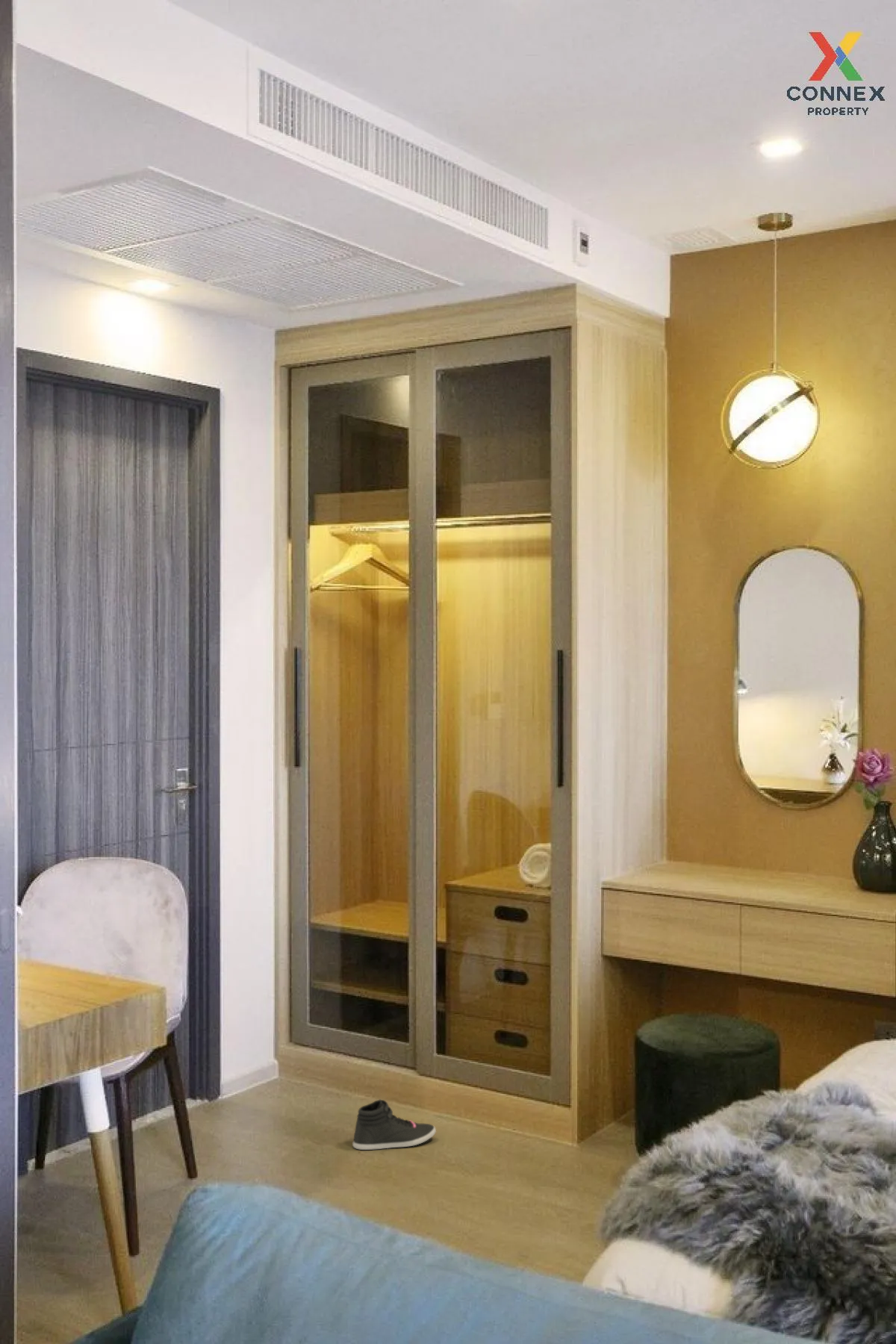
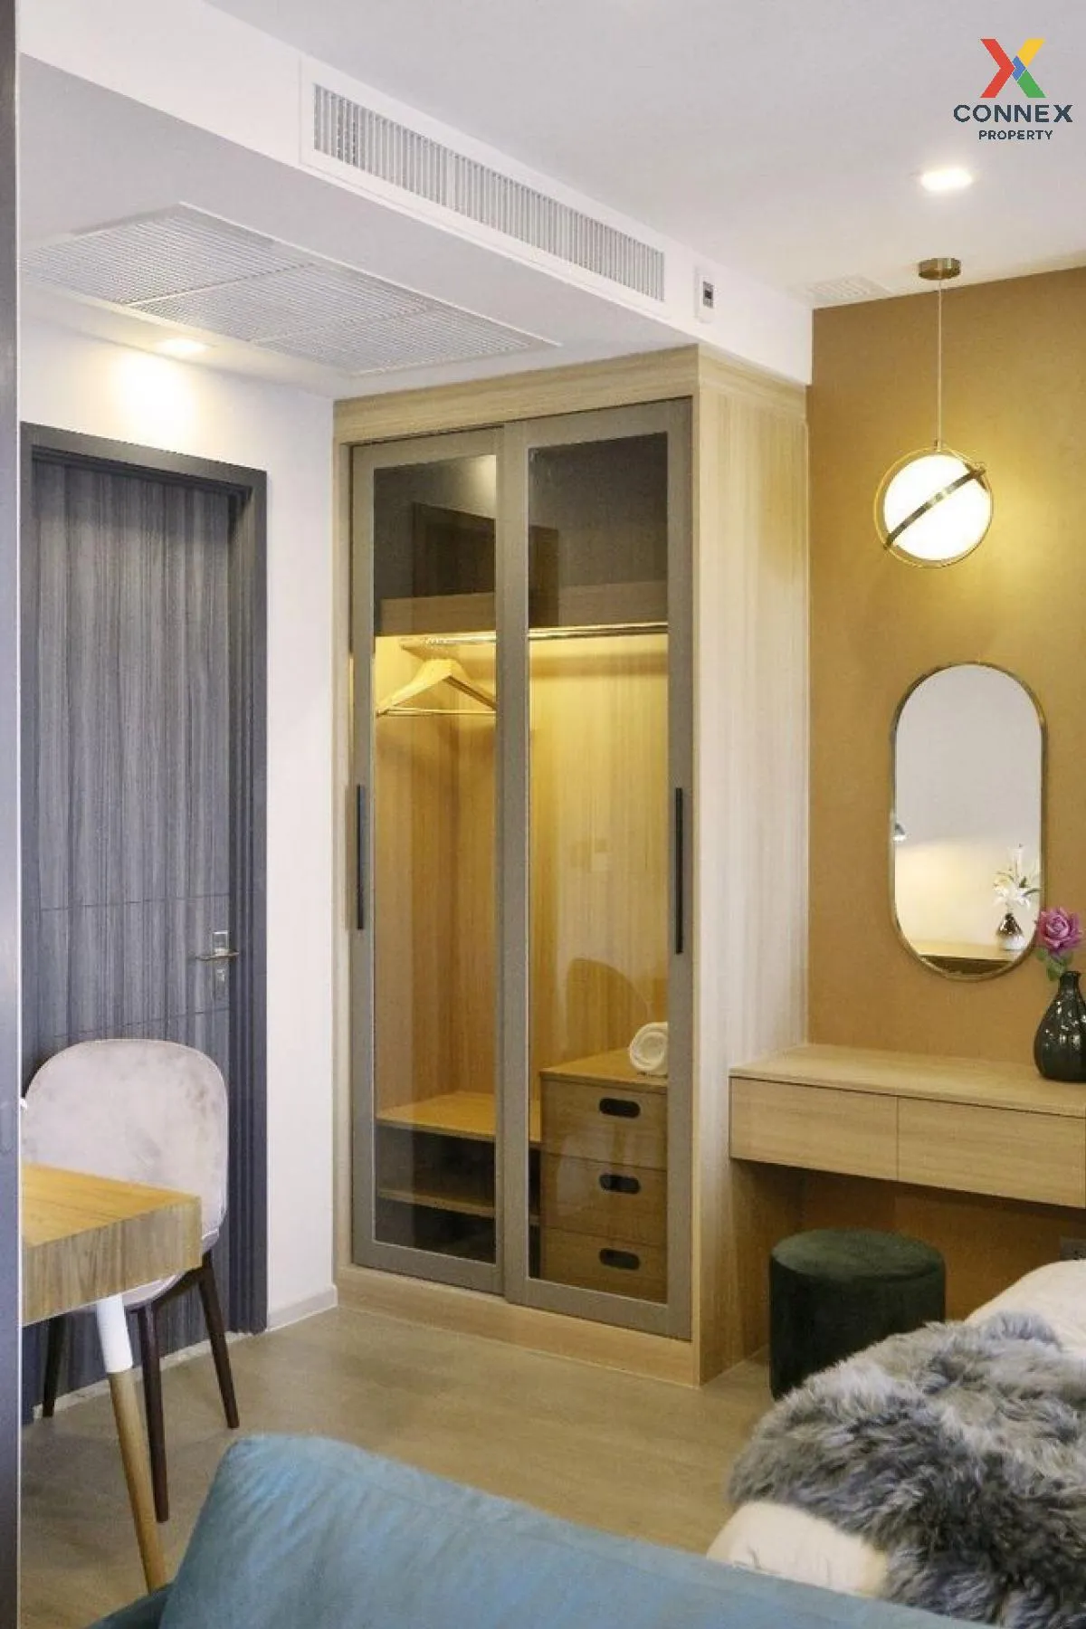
- sneaker (395, 1121)
